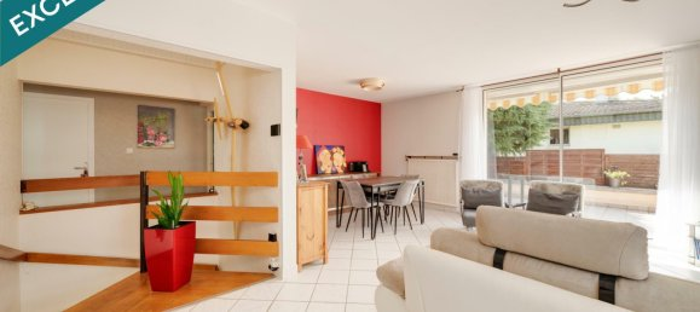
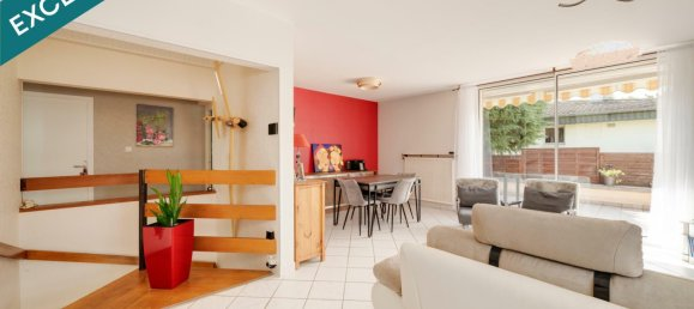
+ ceiling light (604, 51)
